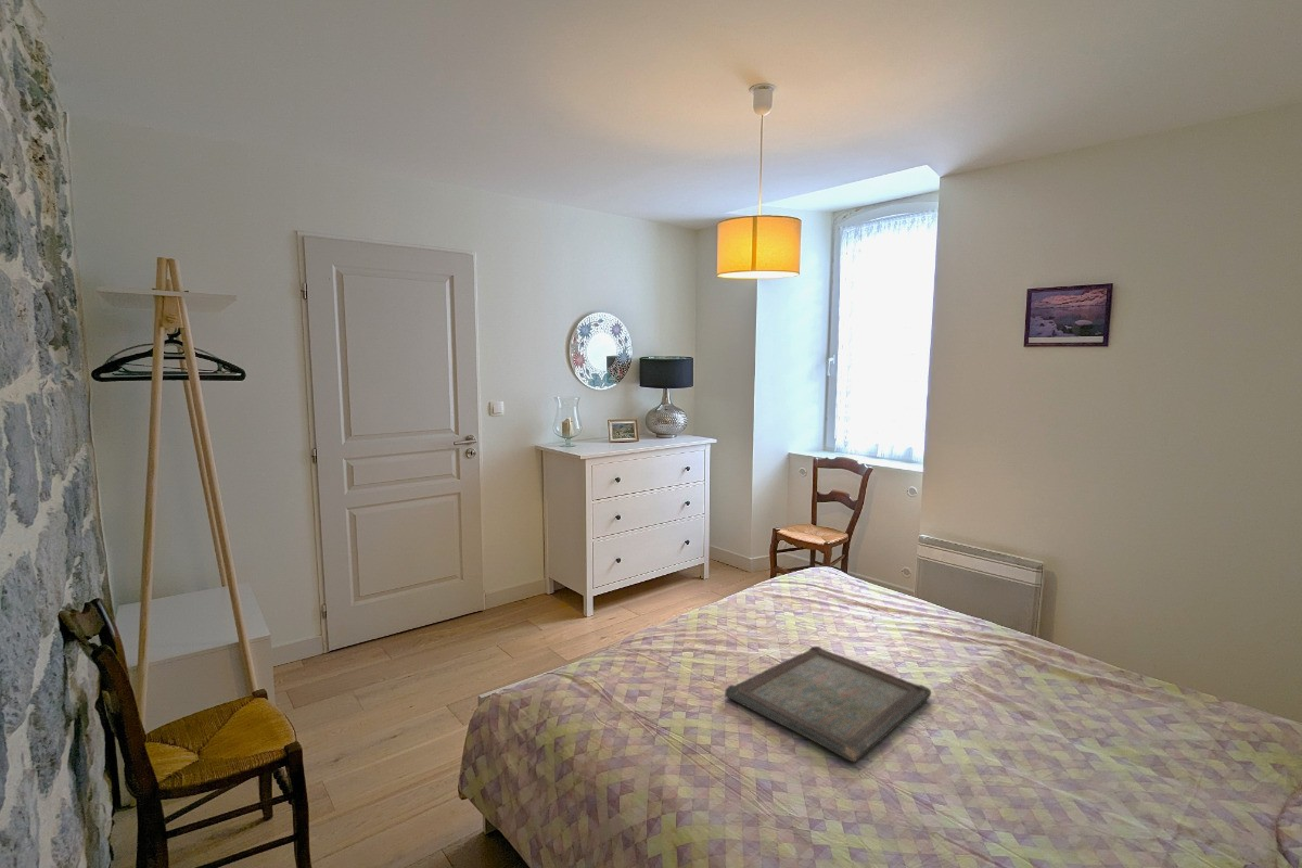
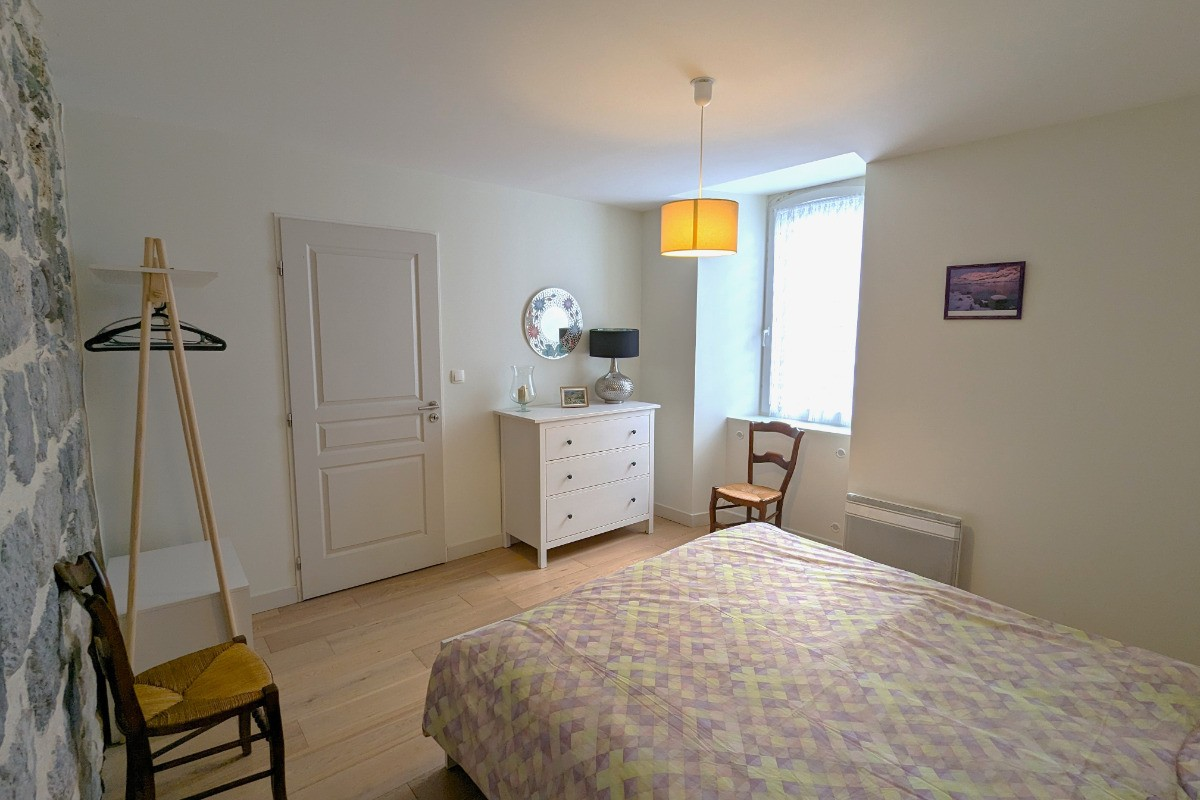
- serving tray (830, 693)
